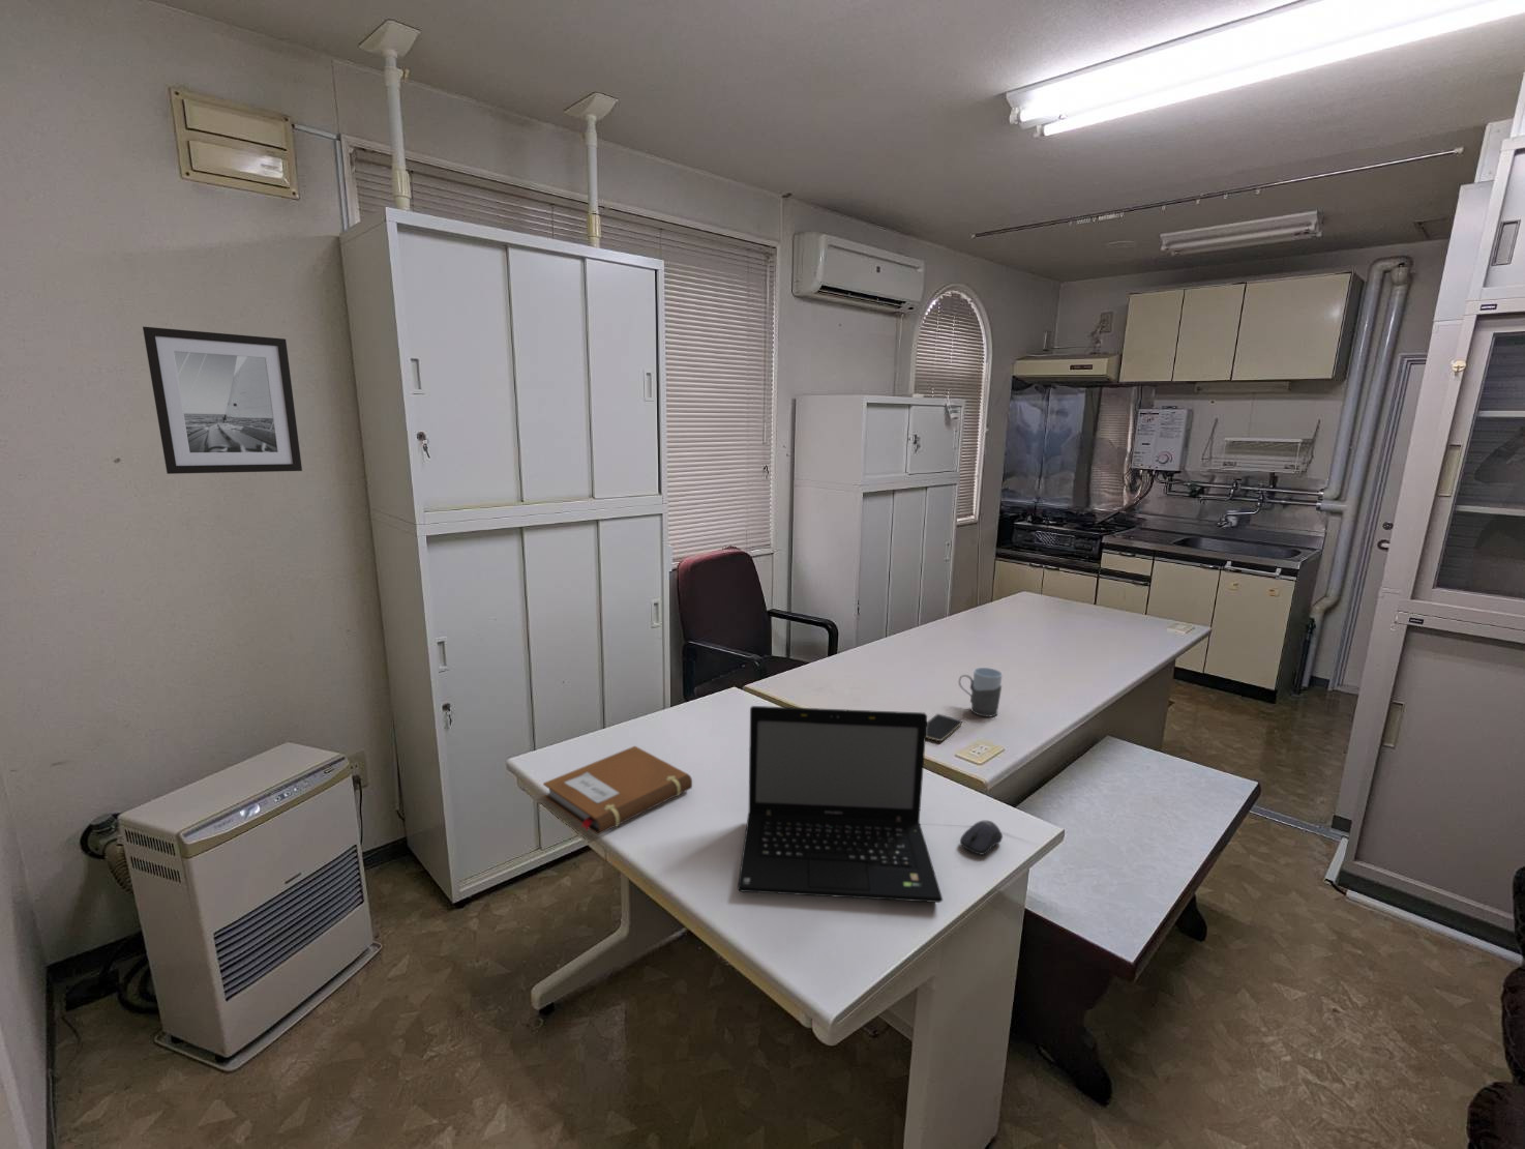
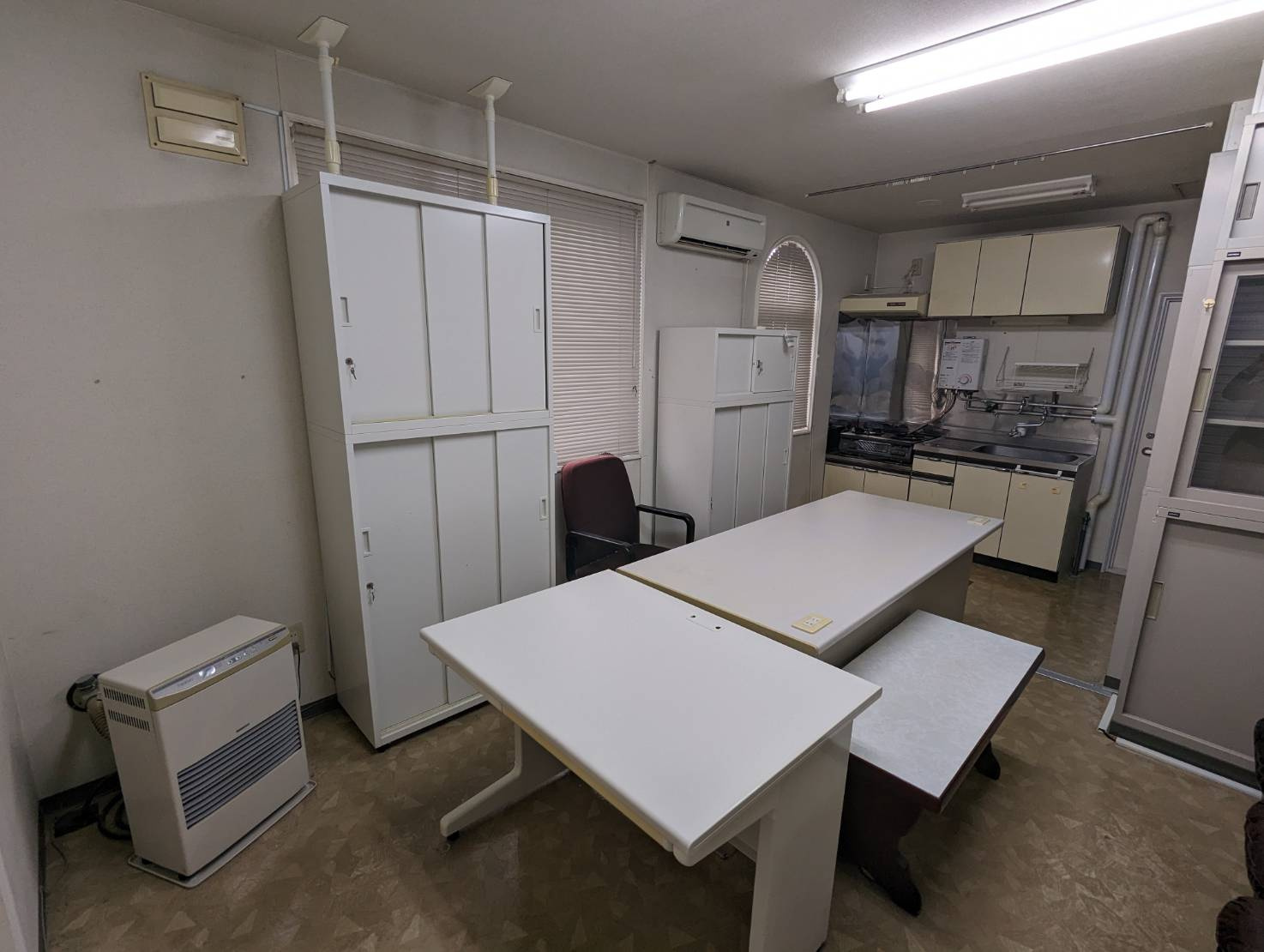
- smartphone (939, 727)
- computer mouse (982, 834)
- laptop (839, 799)
- notebook (617, 788)
- wall art (228, 403)
- mug (978, 689)
